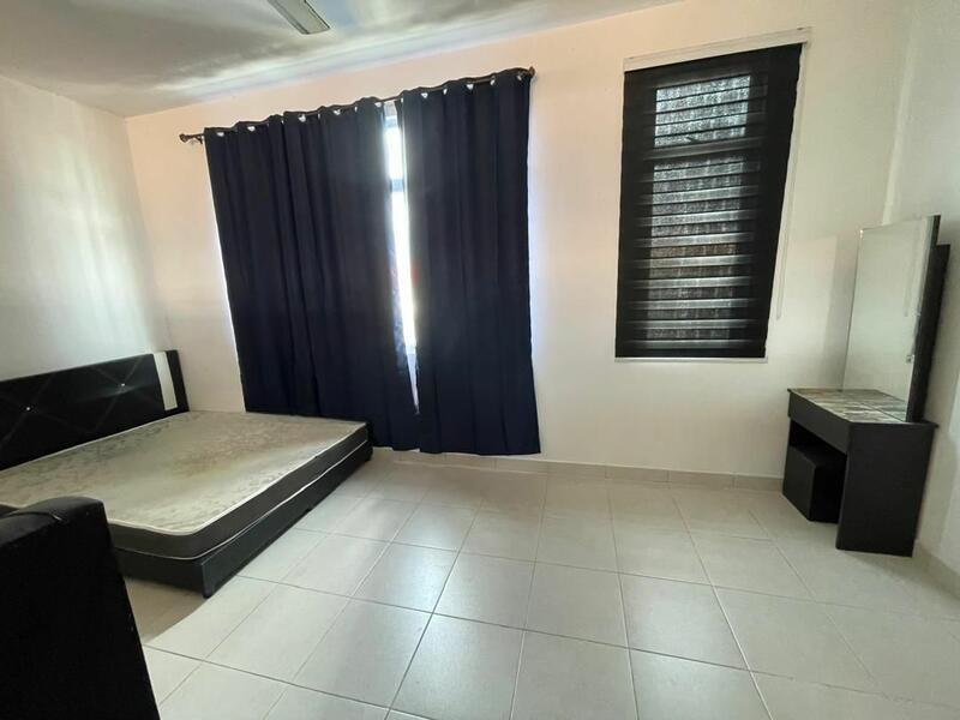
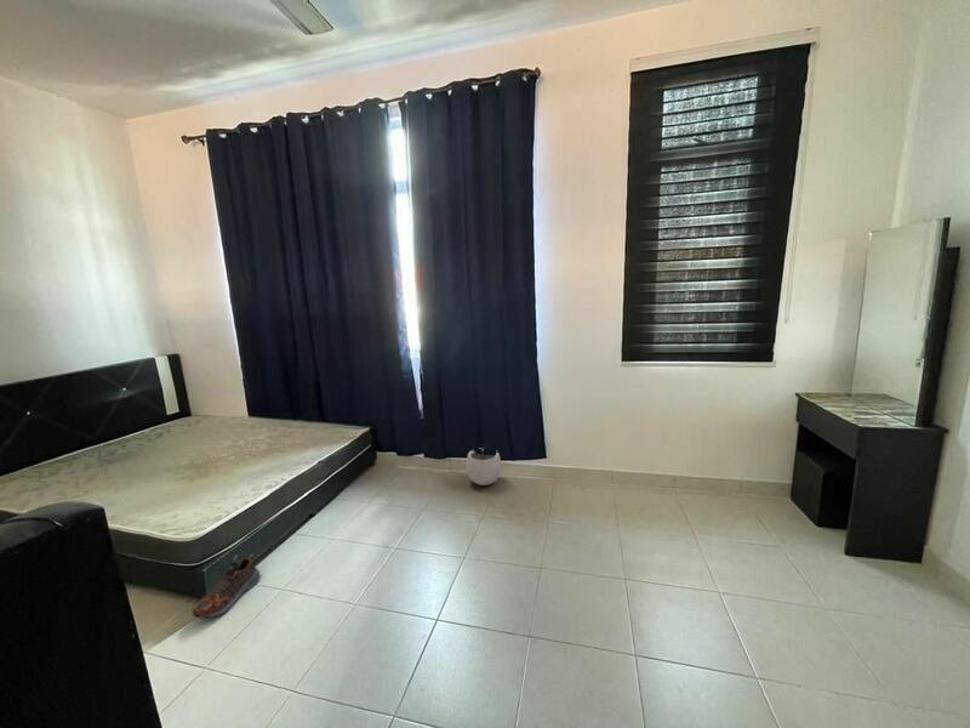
+ plant pot (483, 461)
+ shoe (227, 582)
